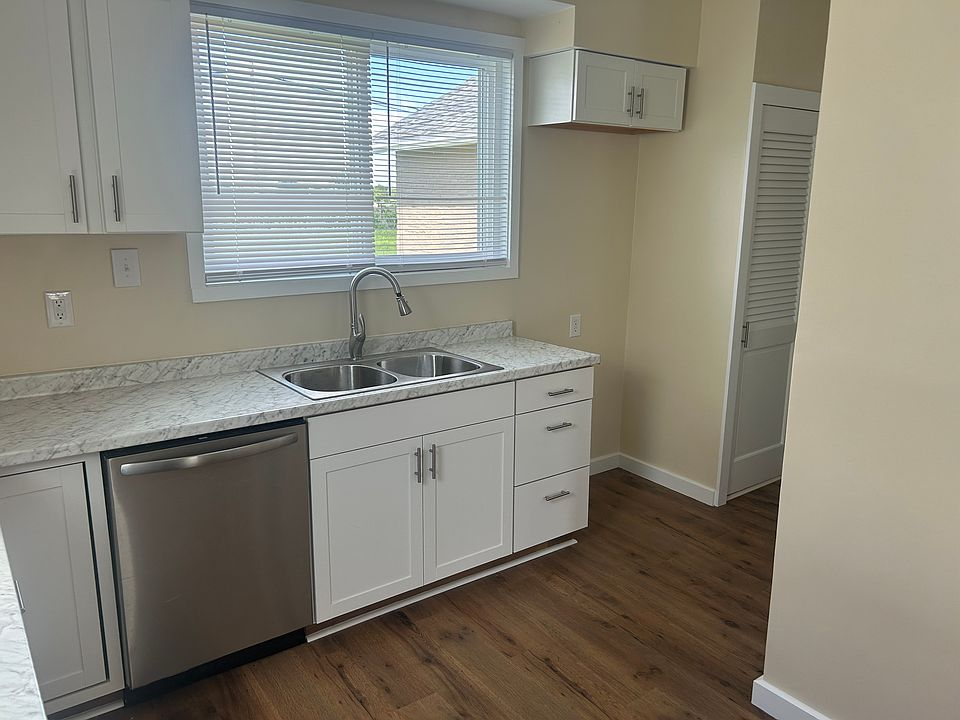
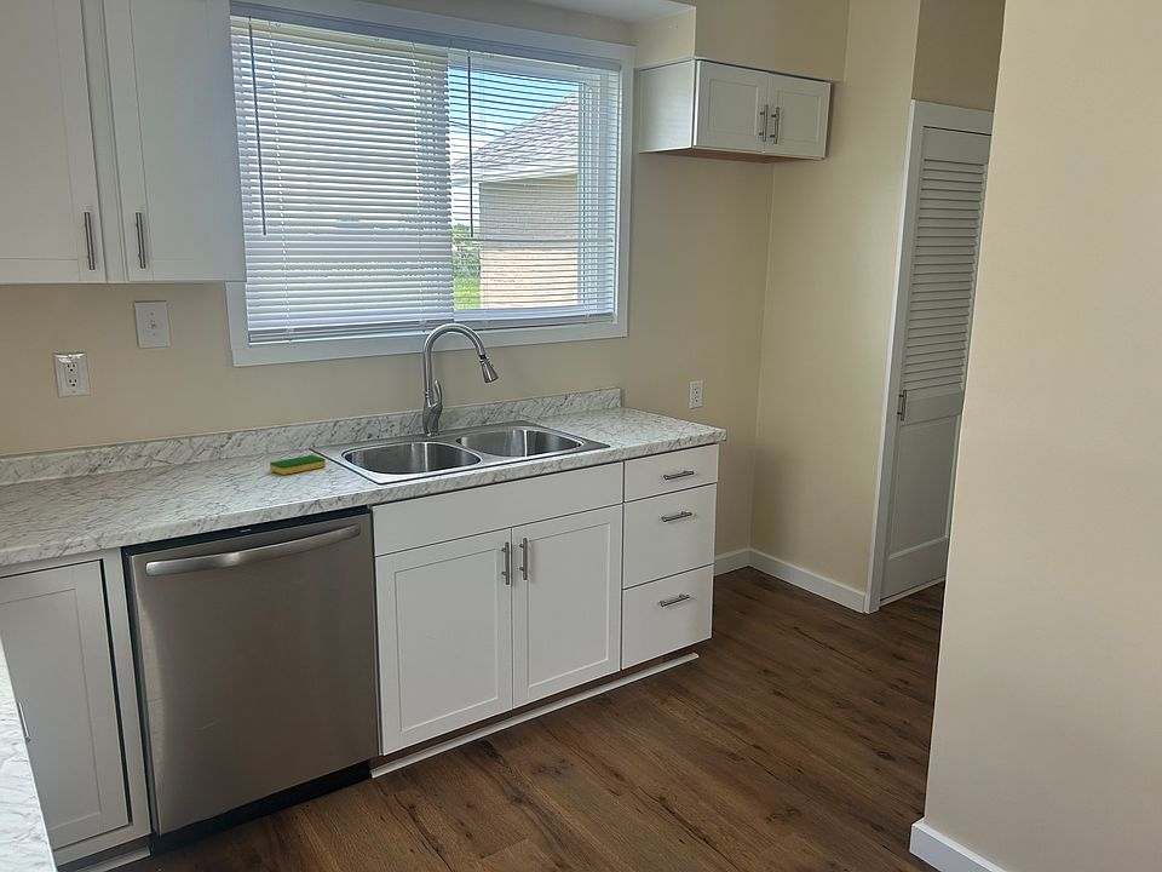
+ dish sponge (298, 464)
